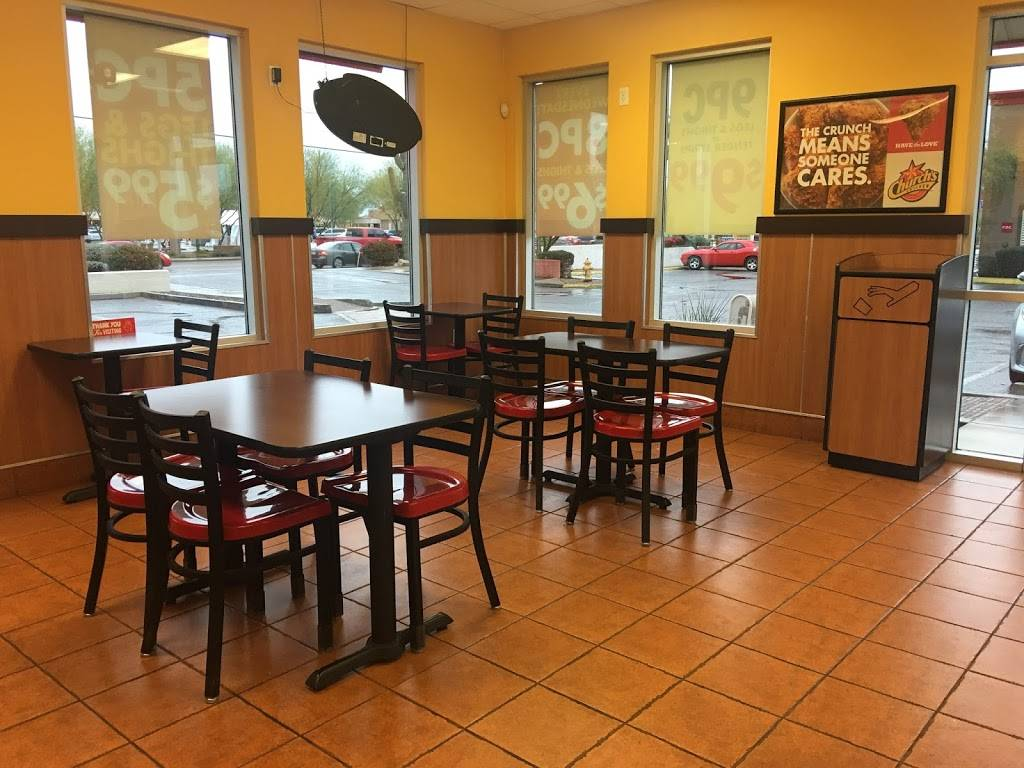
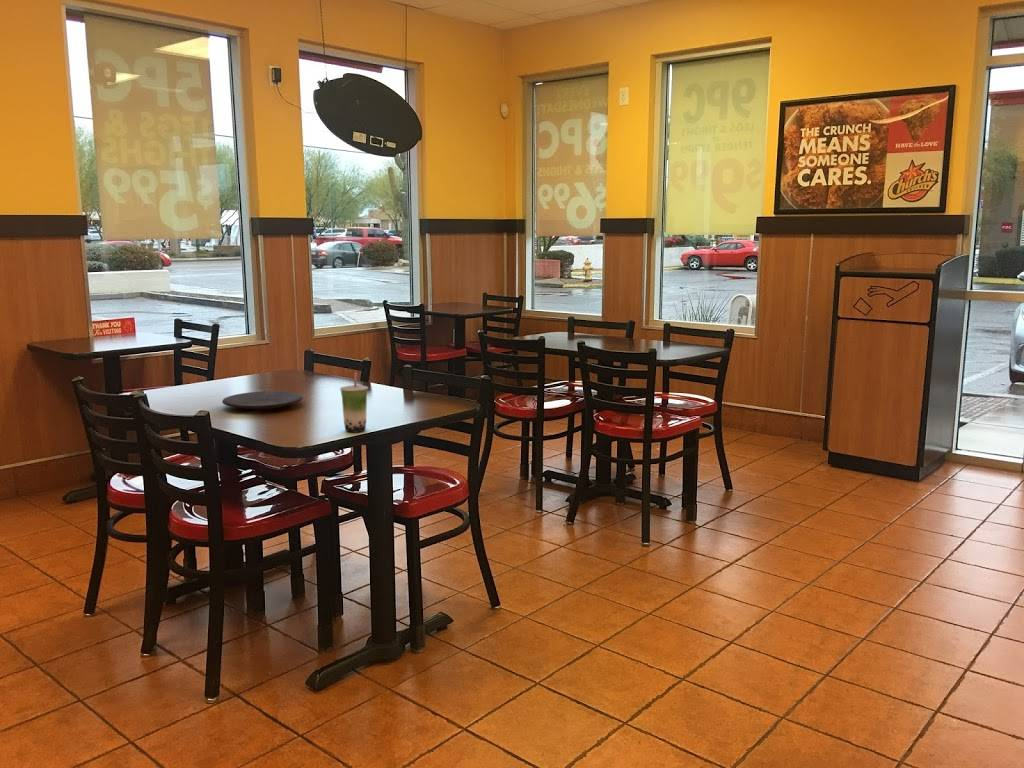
+ plate (263, 401)
+ beverage cup (354, 402)
